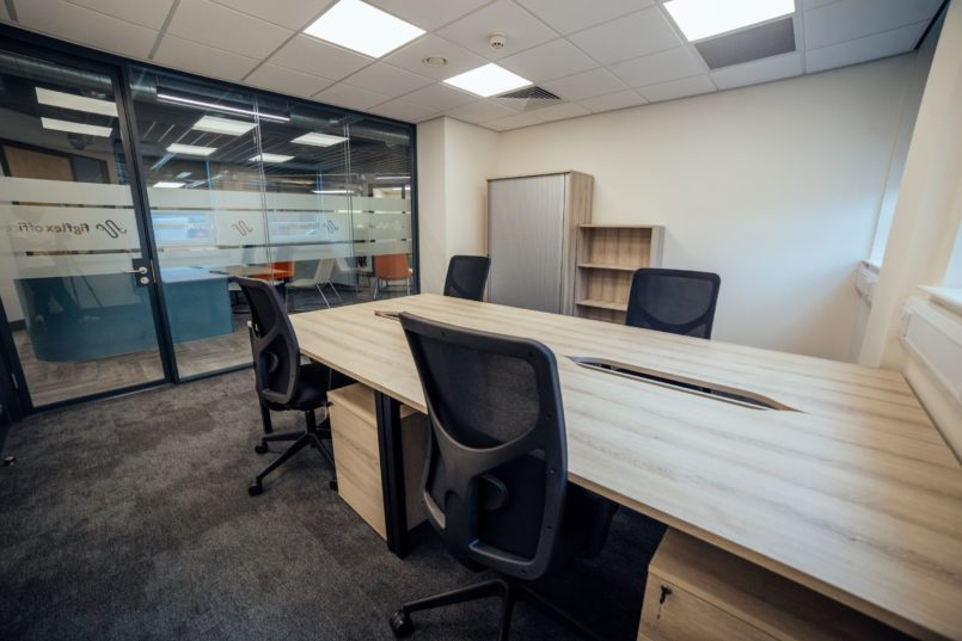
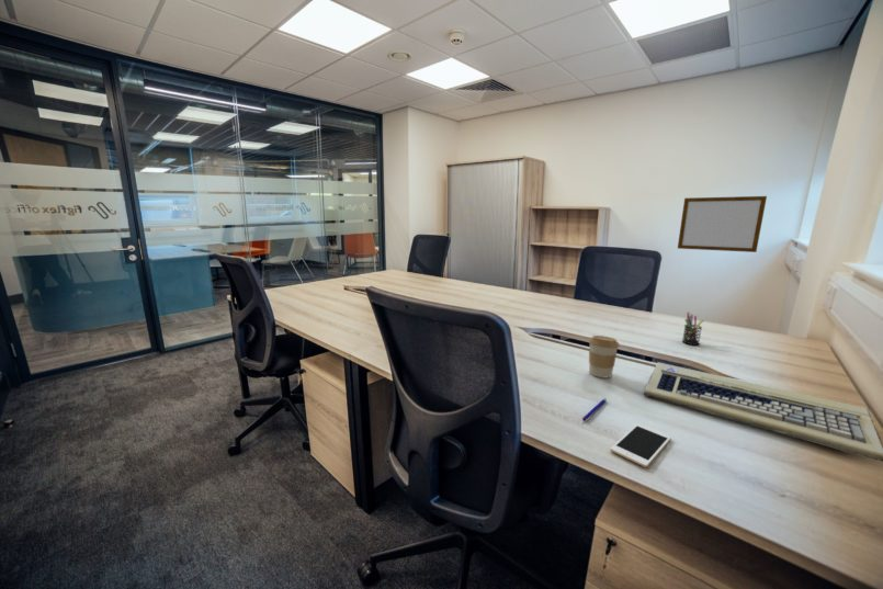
+ writing board (718, 224)
+ coffee cup (602, 354)
+ pen holder (690, 328)
+ cell phone (641, 443)
+ pen (595, 408)
+ computer keyboard (746, 400)
